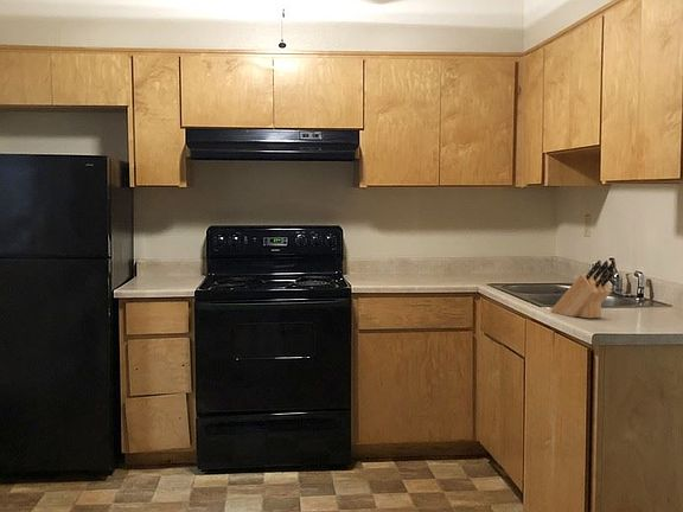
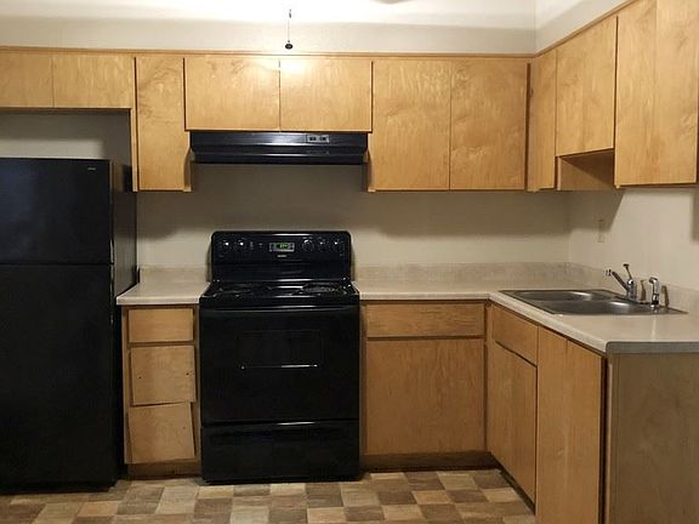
- knife block (583, 287)
